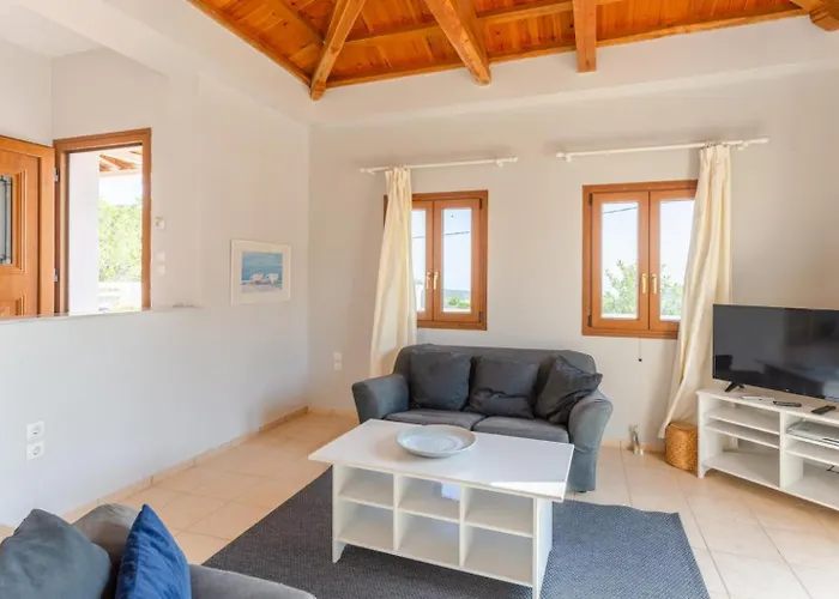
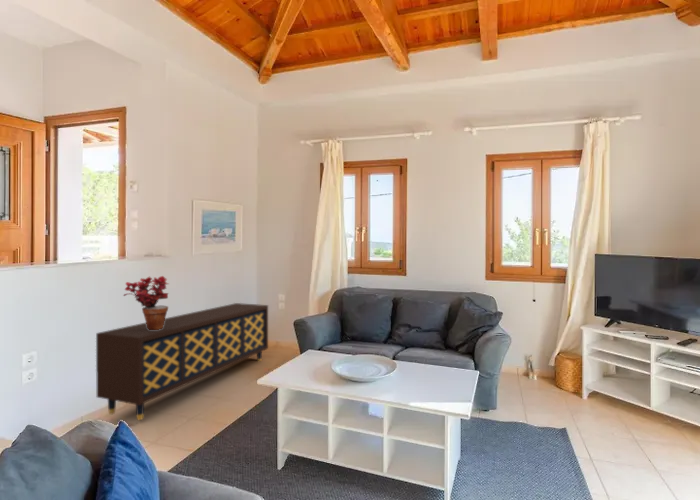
+ potted plant (150, 302)
+ sideboard (198, 350)
